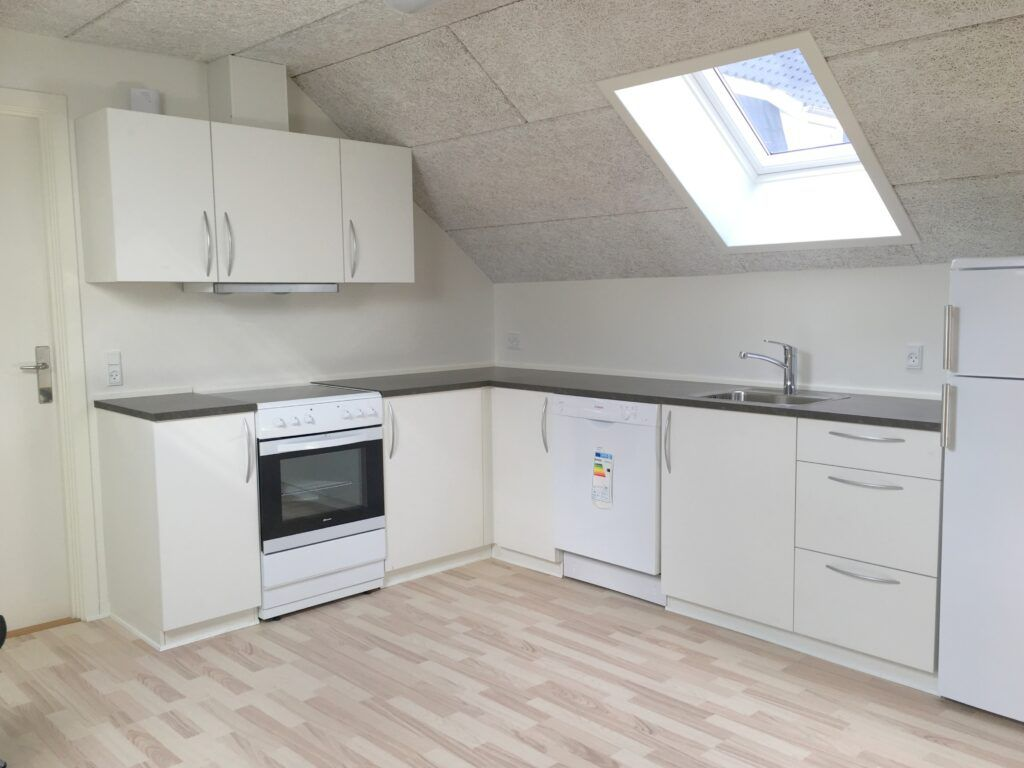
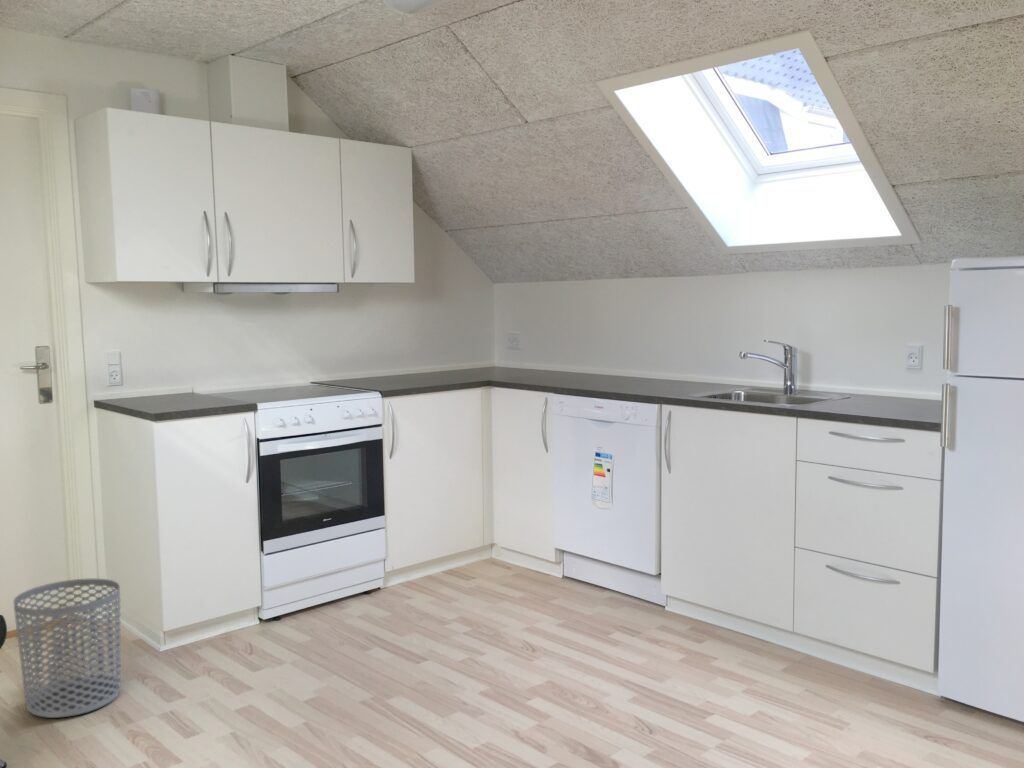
+ waste bin (71, 645)
